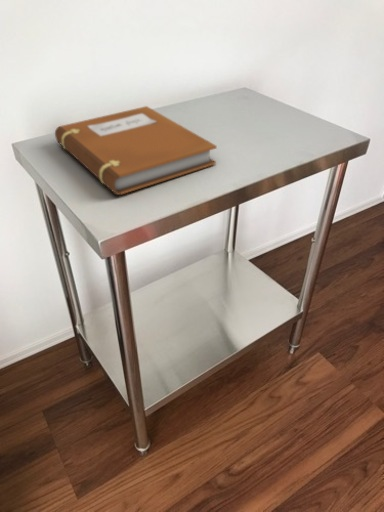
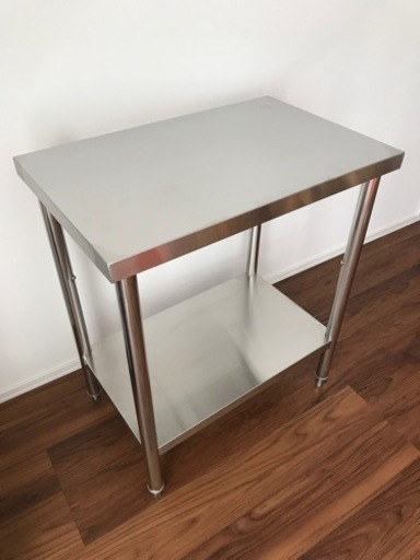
- notebook (130, 144)
